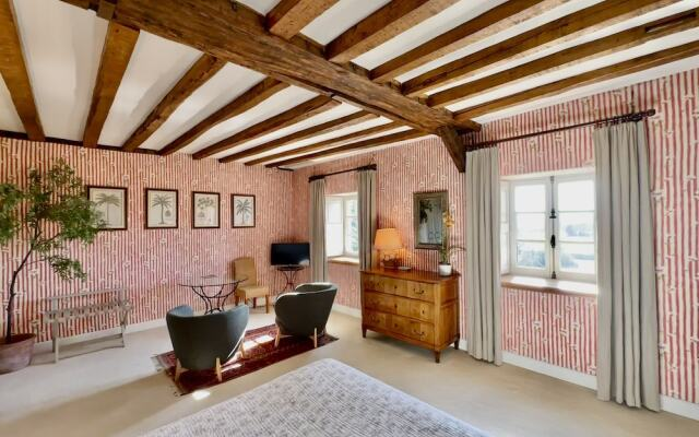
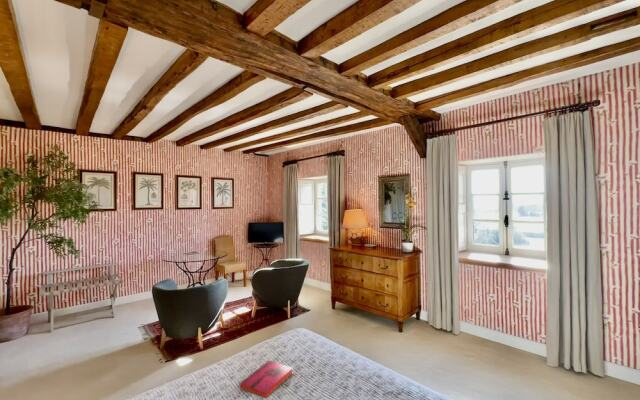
+ hardback book (267, 377)
